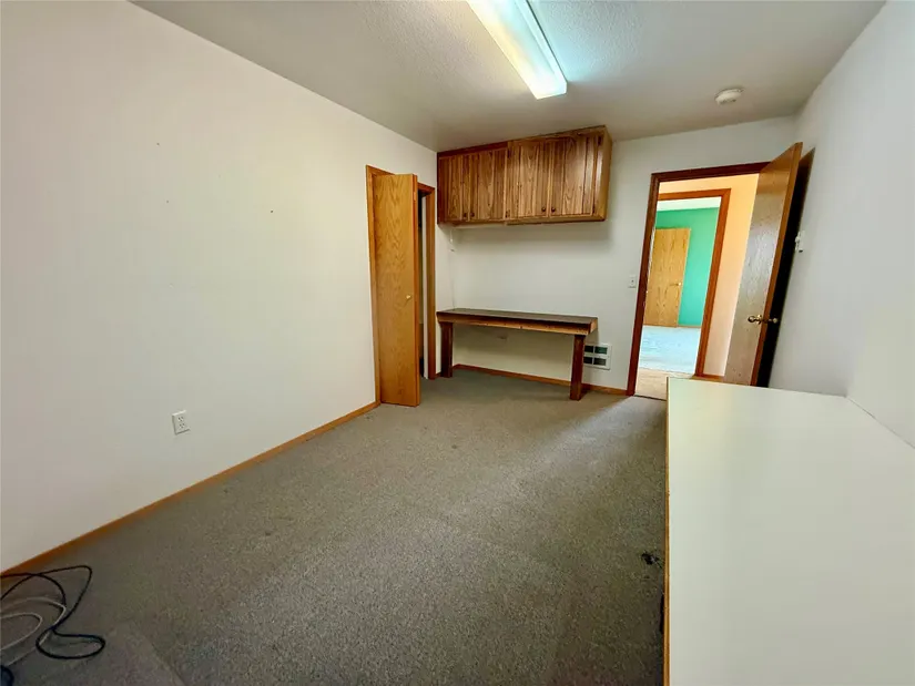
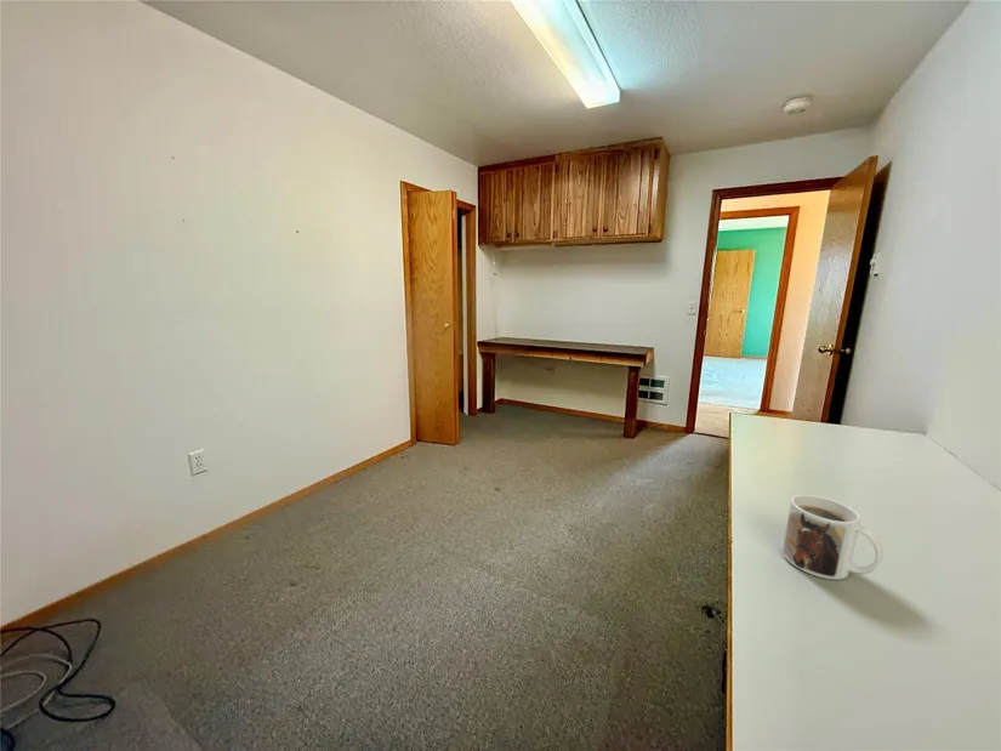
+ mug (825, 537)
